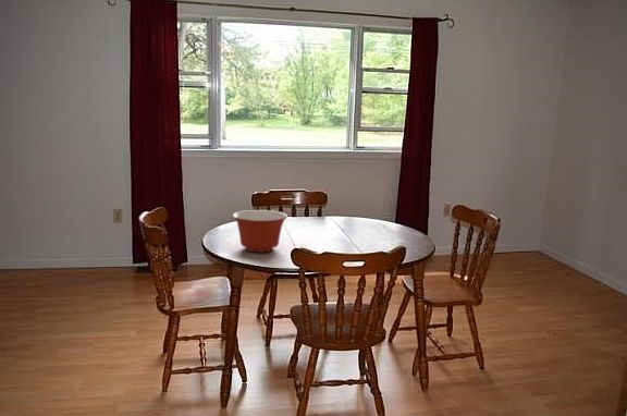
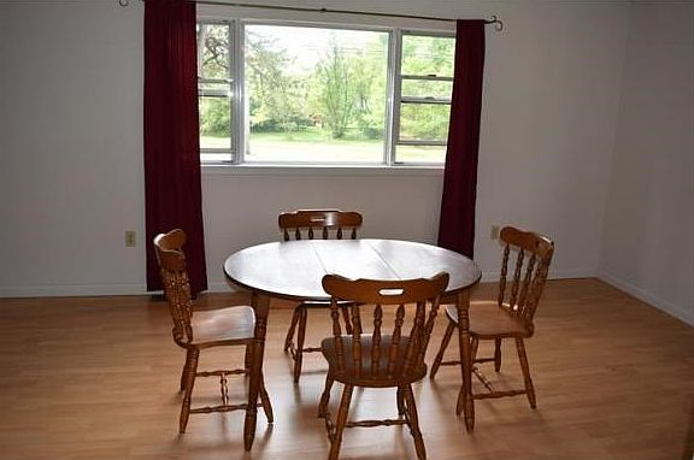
- mixing bowl (259, 232)
